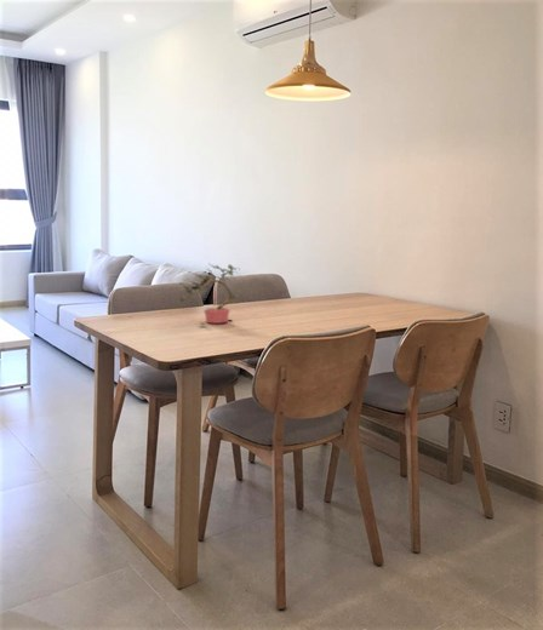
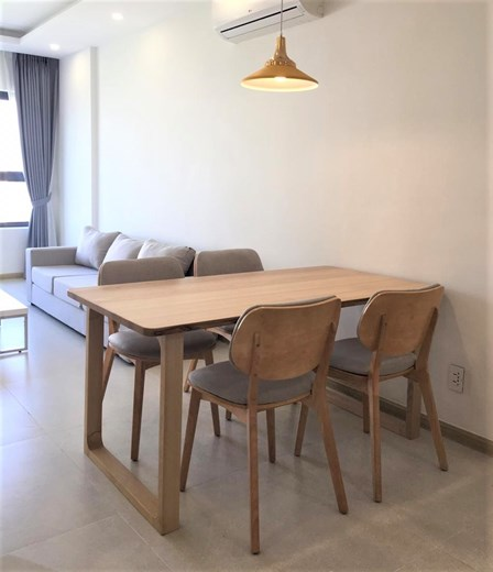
- potted plant (207, 287)
